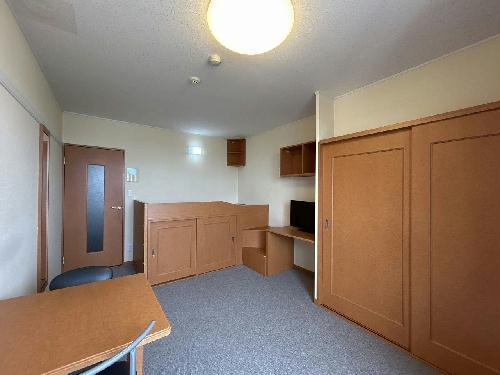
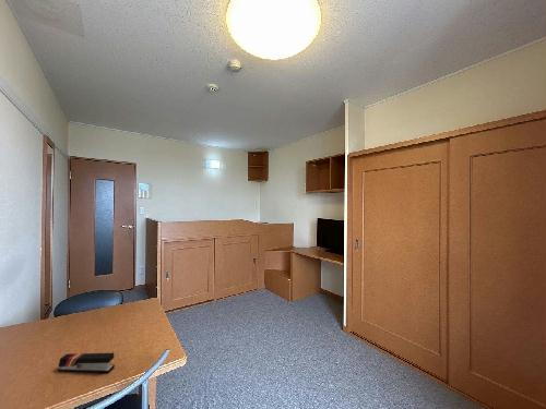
+ stapler (86, 361)
